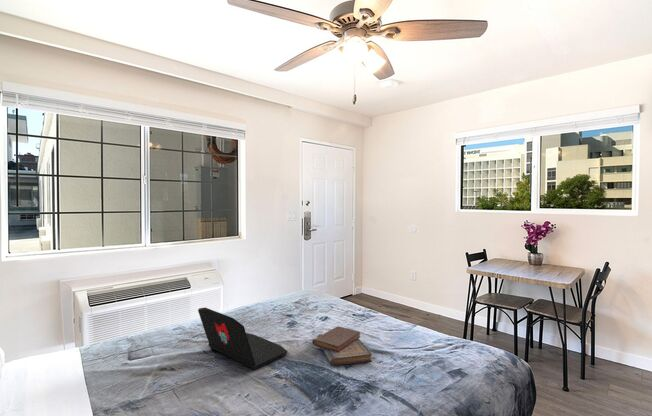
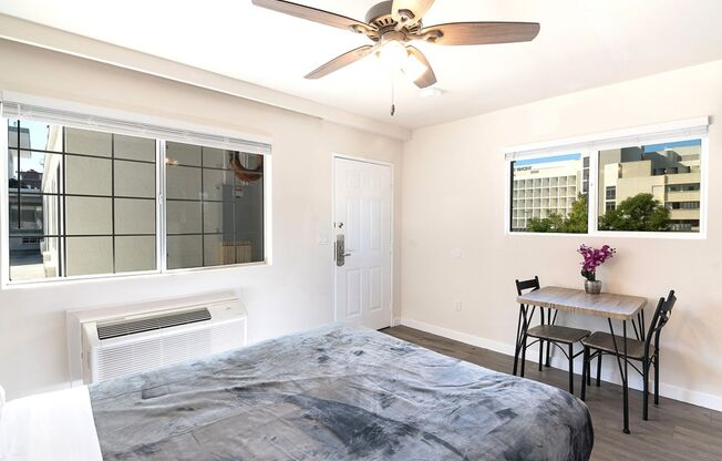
- laptop (243, 329)
- diary (338, 343)
